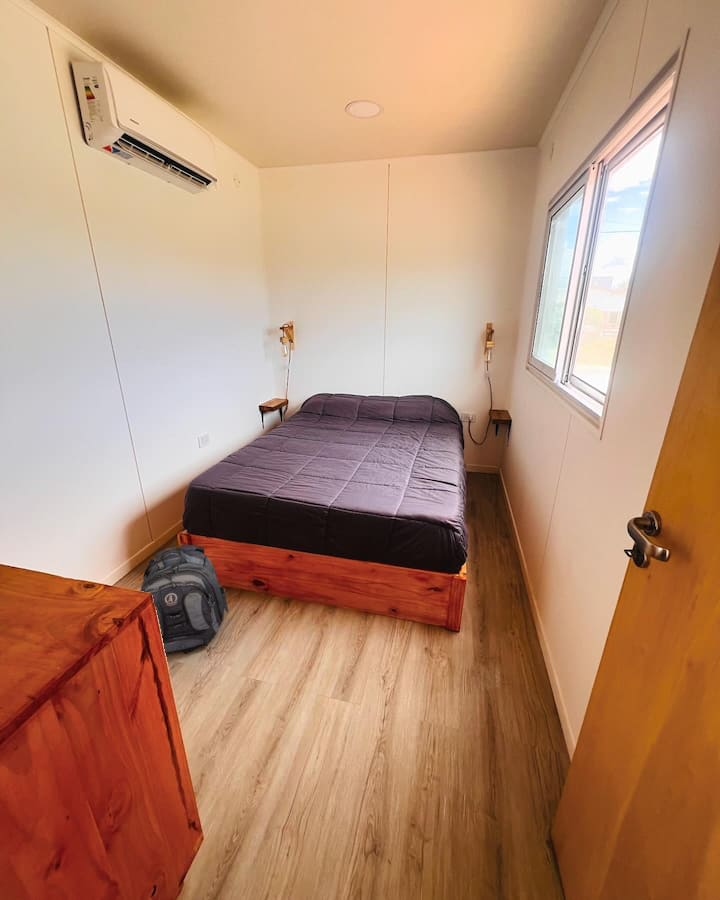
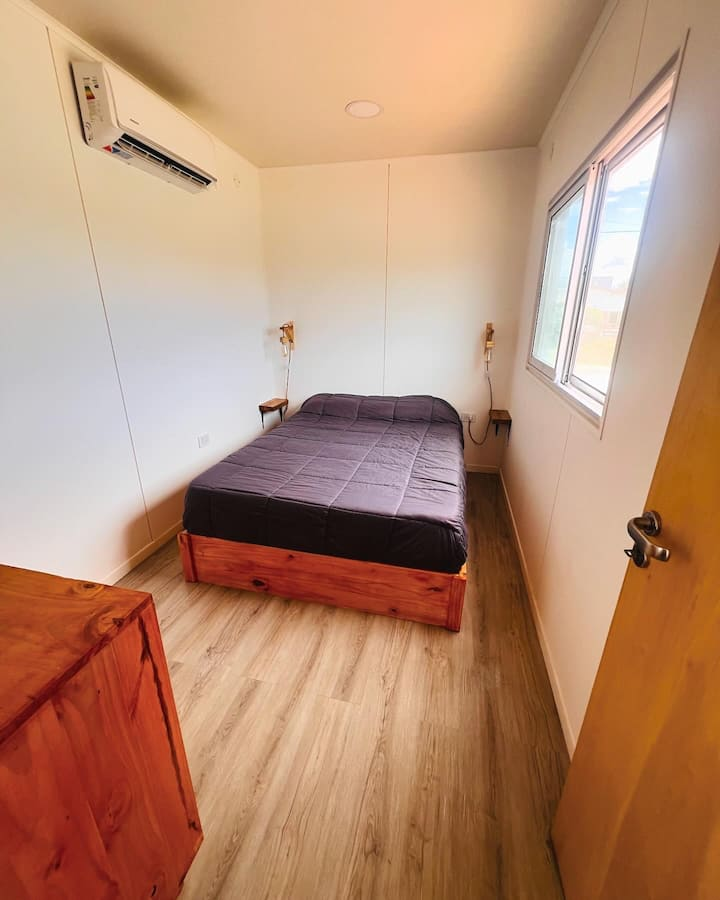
- backpack (181, 588)
